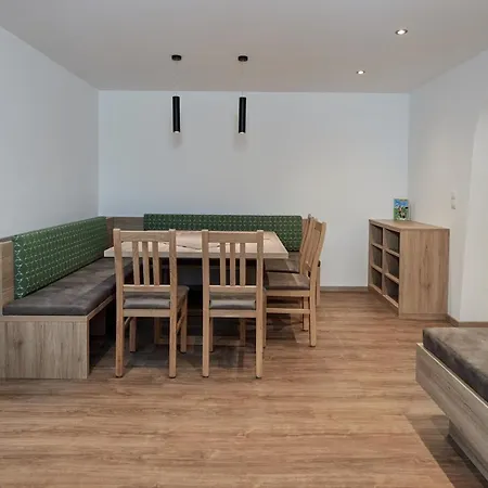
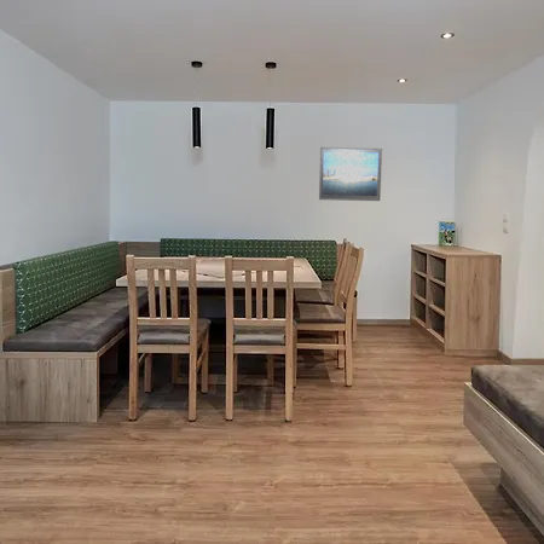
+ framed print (349, 174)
